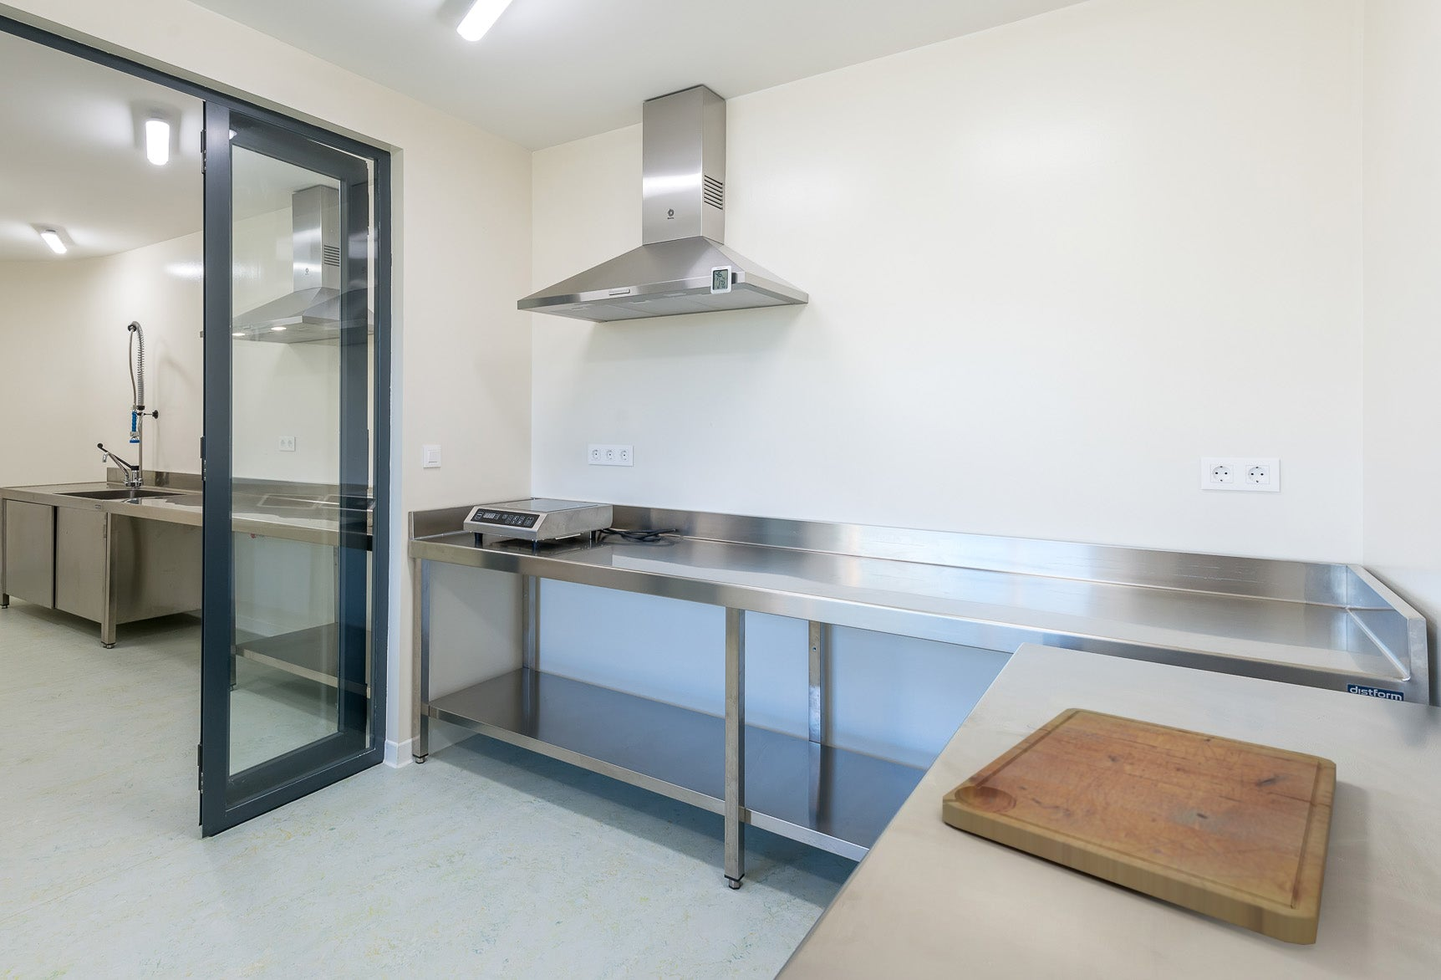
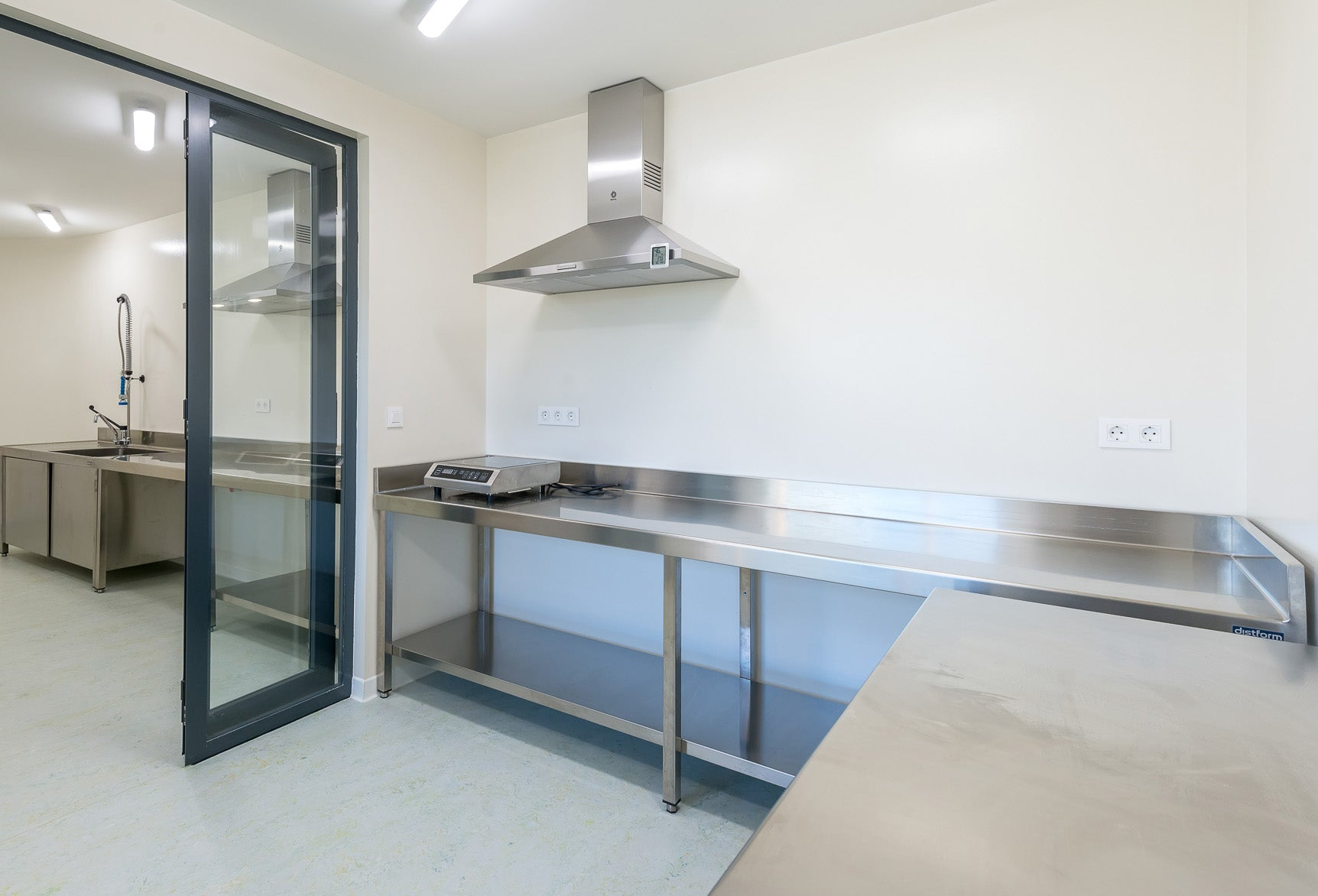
- cutting board (1151, 788)
